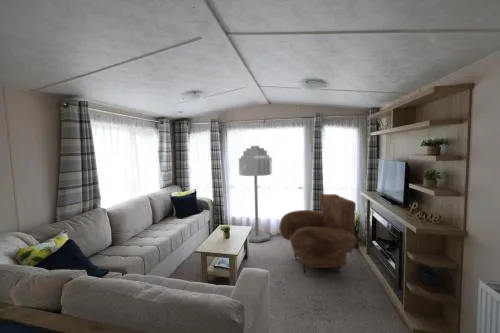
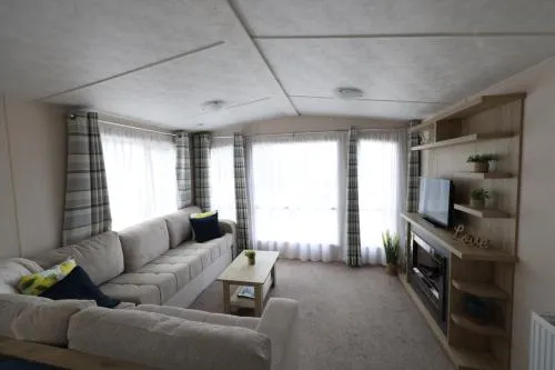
- armchair (316, 230)
- floor lamp (256, 192)
